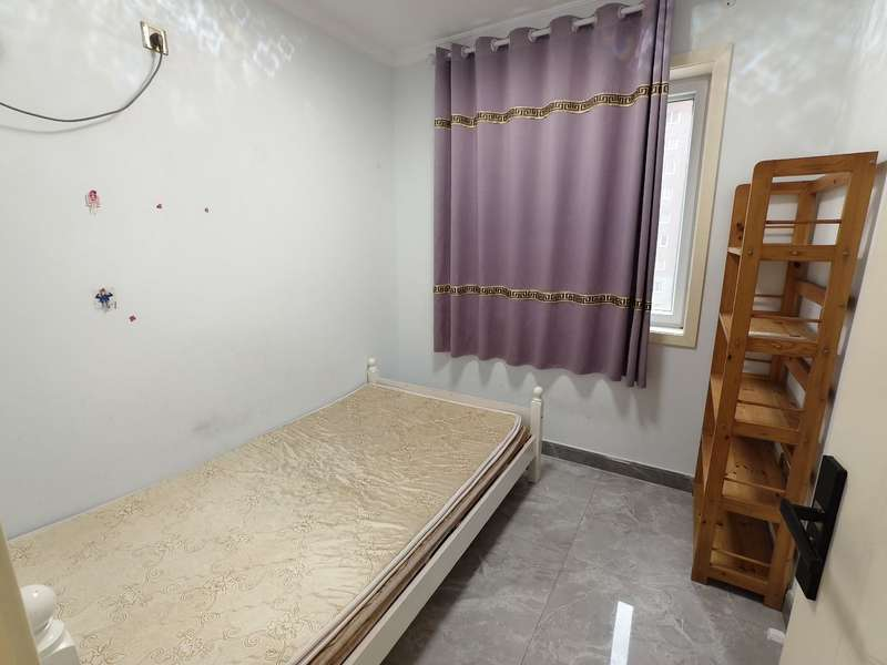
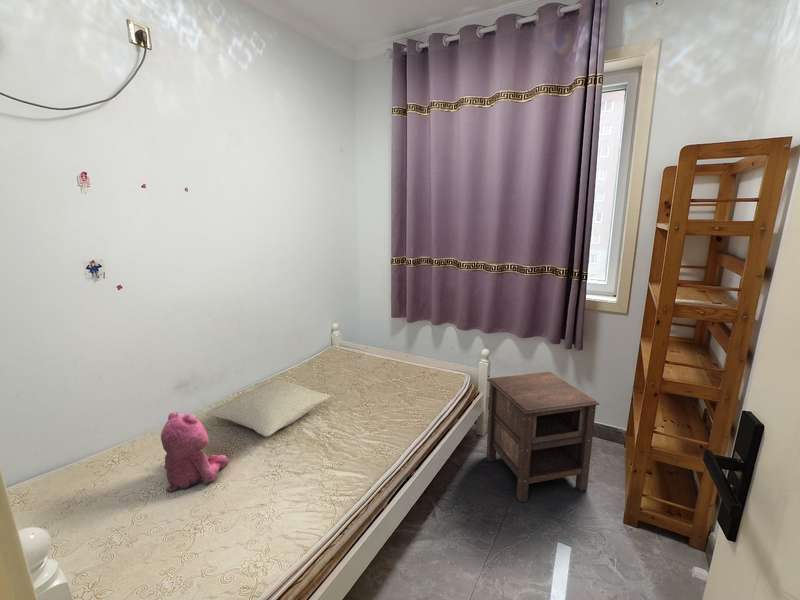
+ nightstand (536, 431)
+ teddy bear (189, 443)
+ pillow (271, 404)
